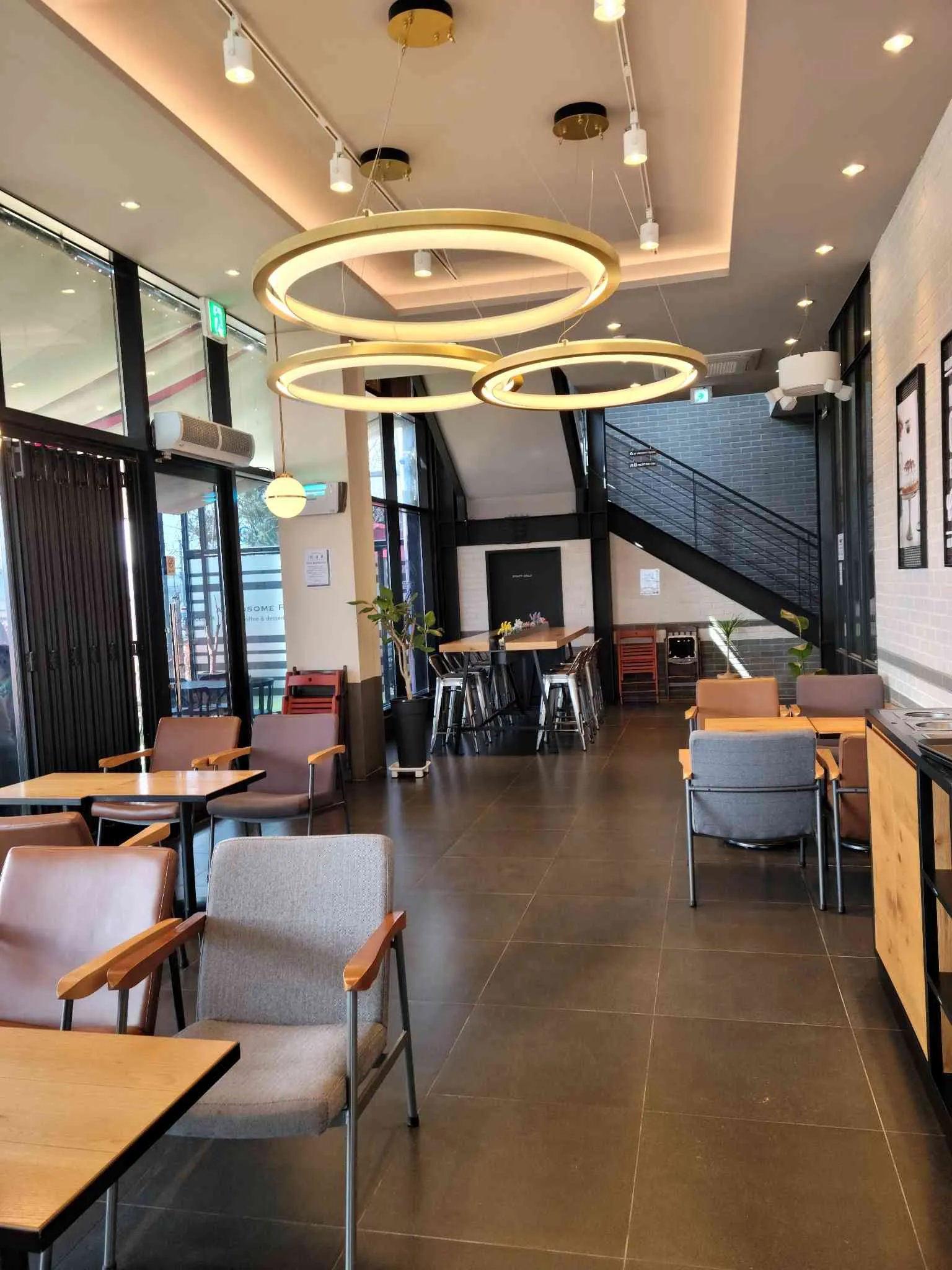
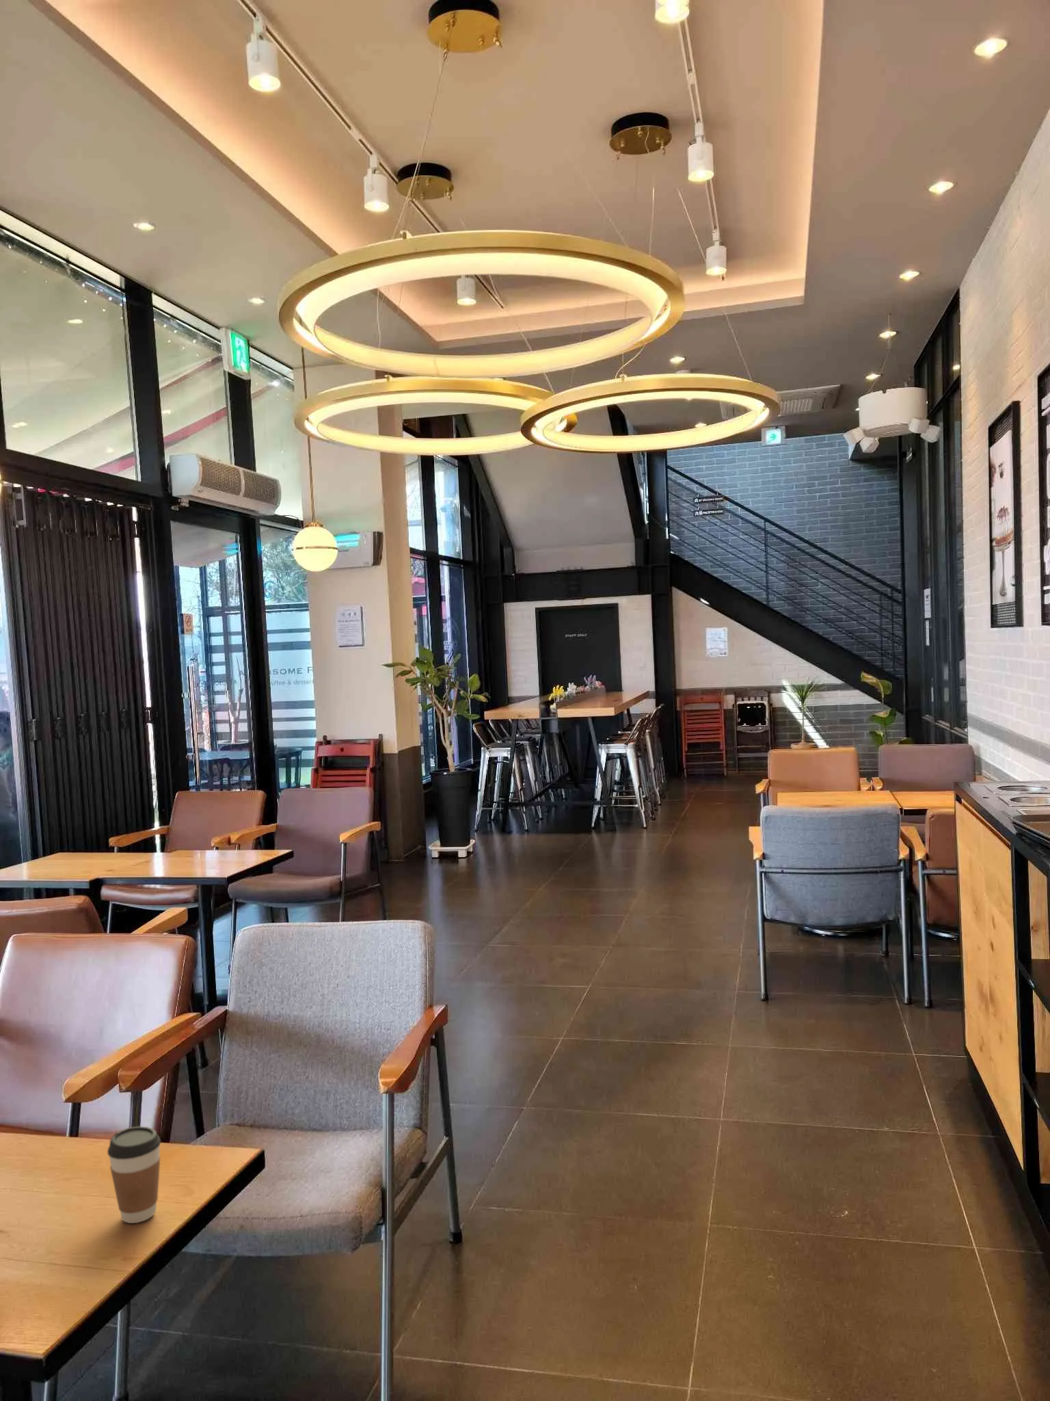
+ coffee cup (136, 1175)
